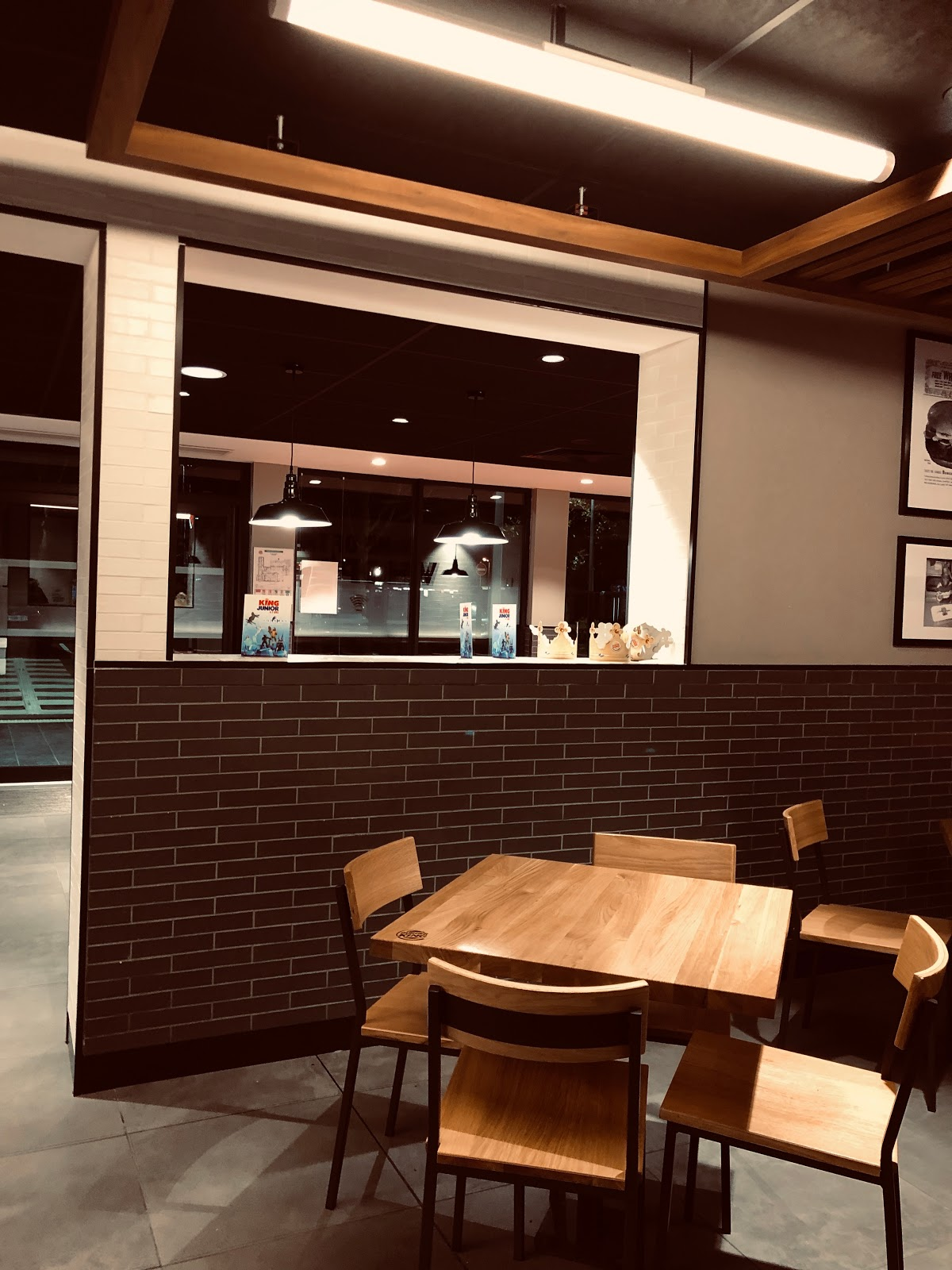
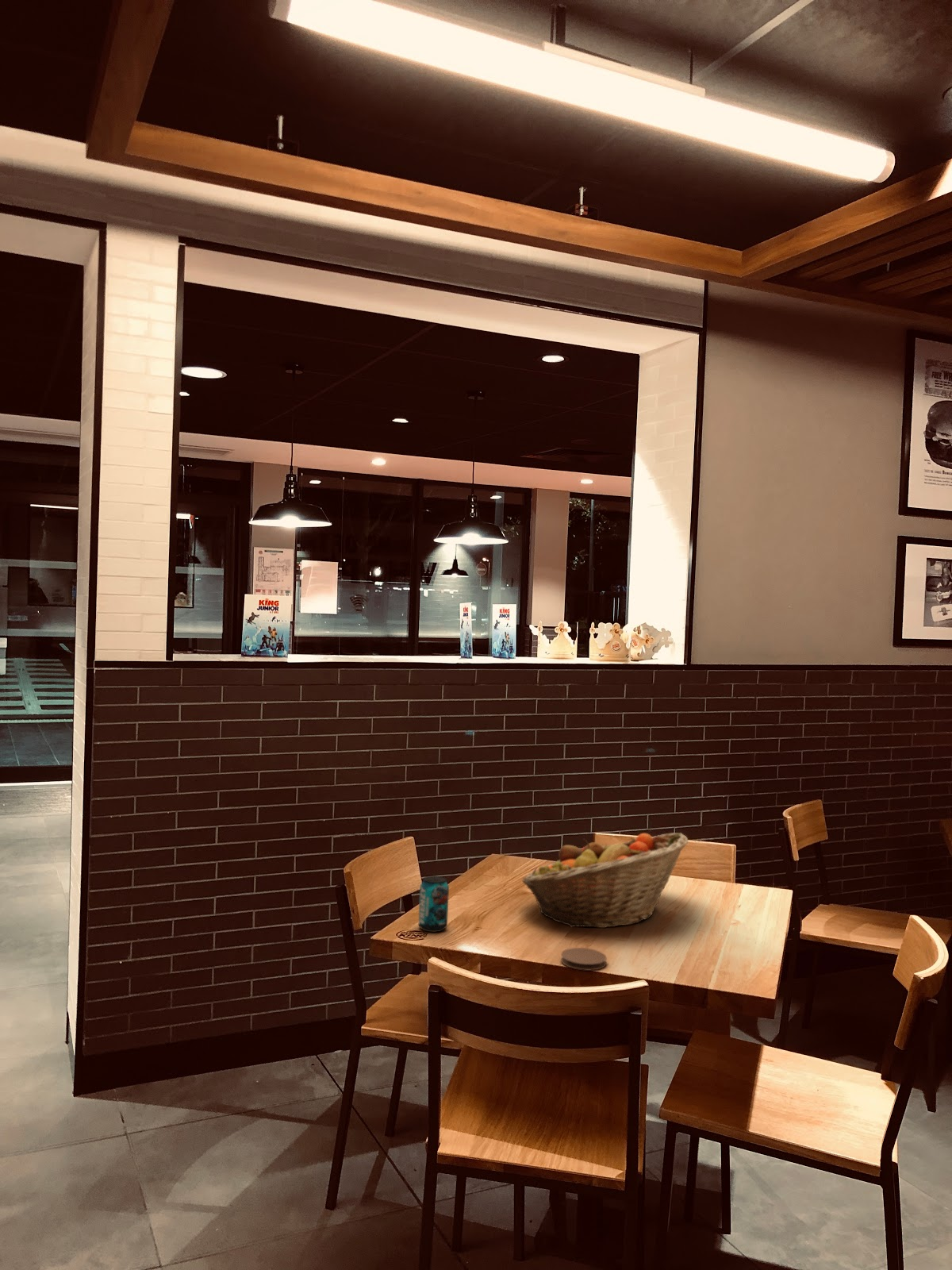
+ beverage can (433, 903)
+ fruit basket (606, 872)
+ coaster (583, 958)
